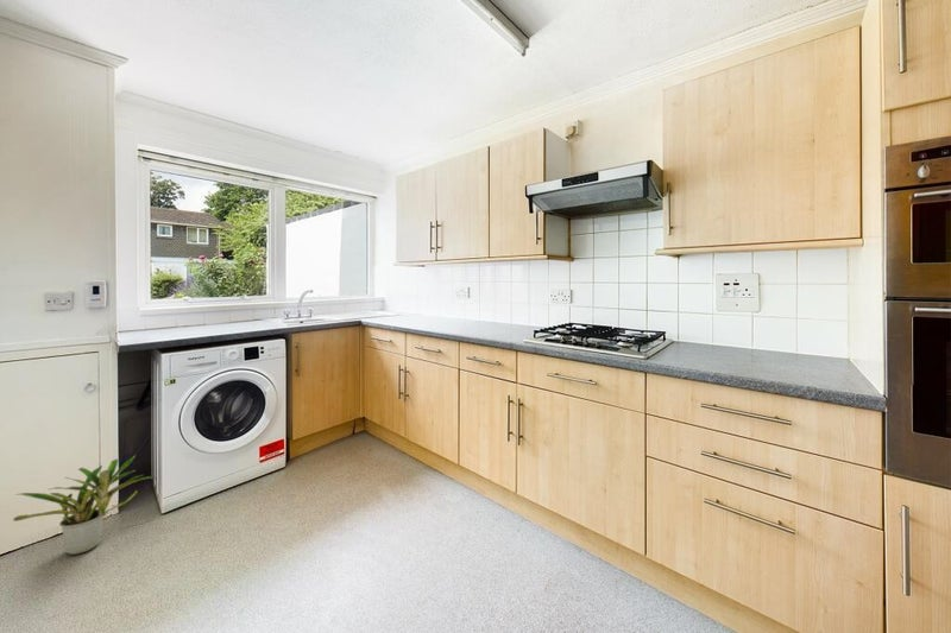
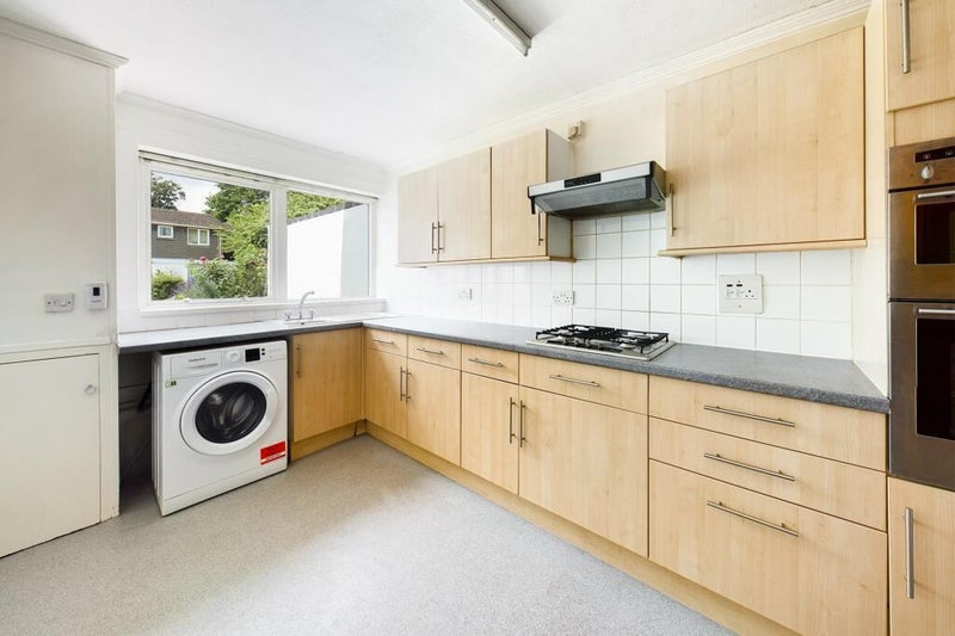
- potted plant (92, 505)
